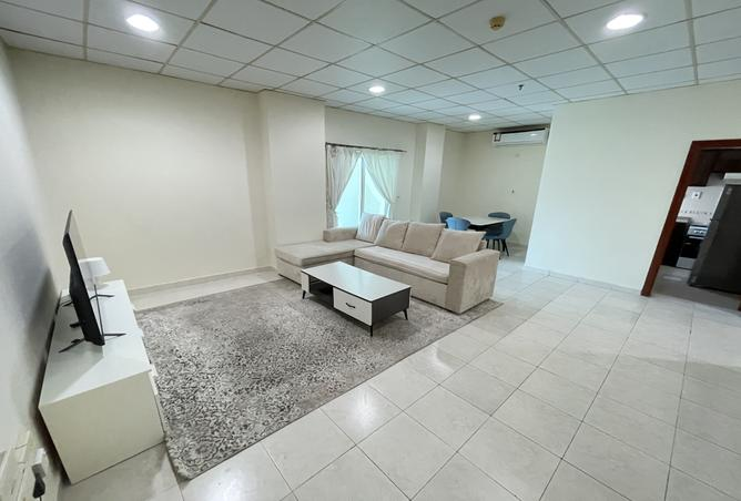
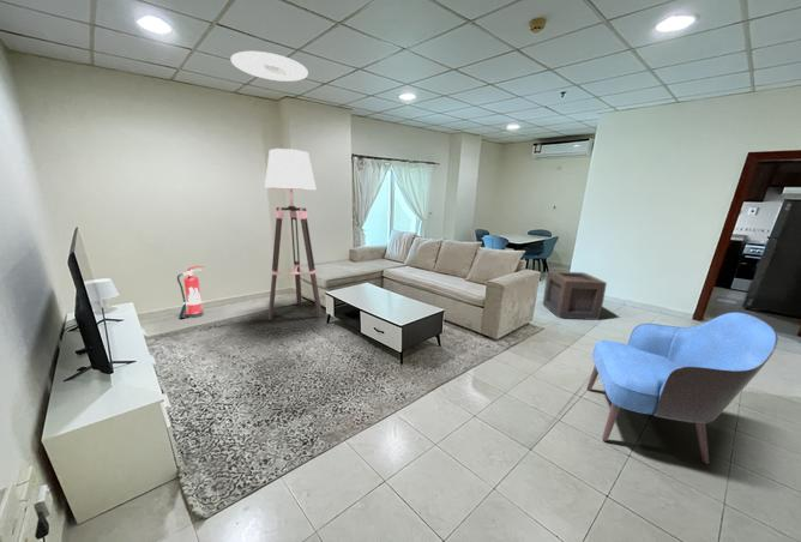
+ ceiling light (270, 64)
+ fire extinguisher (191, 291)
+ wooden crate (572, 294)
+ floor lamp (291, 234)
+ armchair (666, 369)
